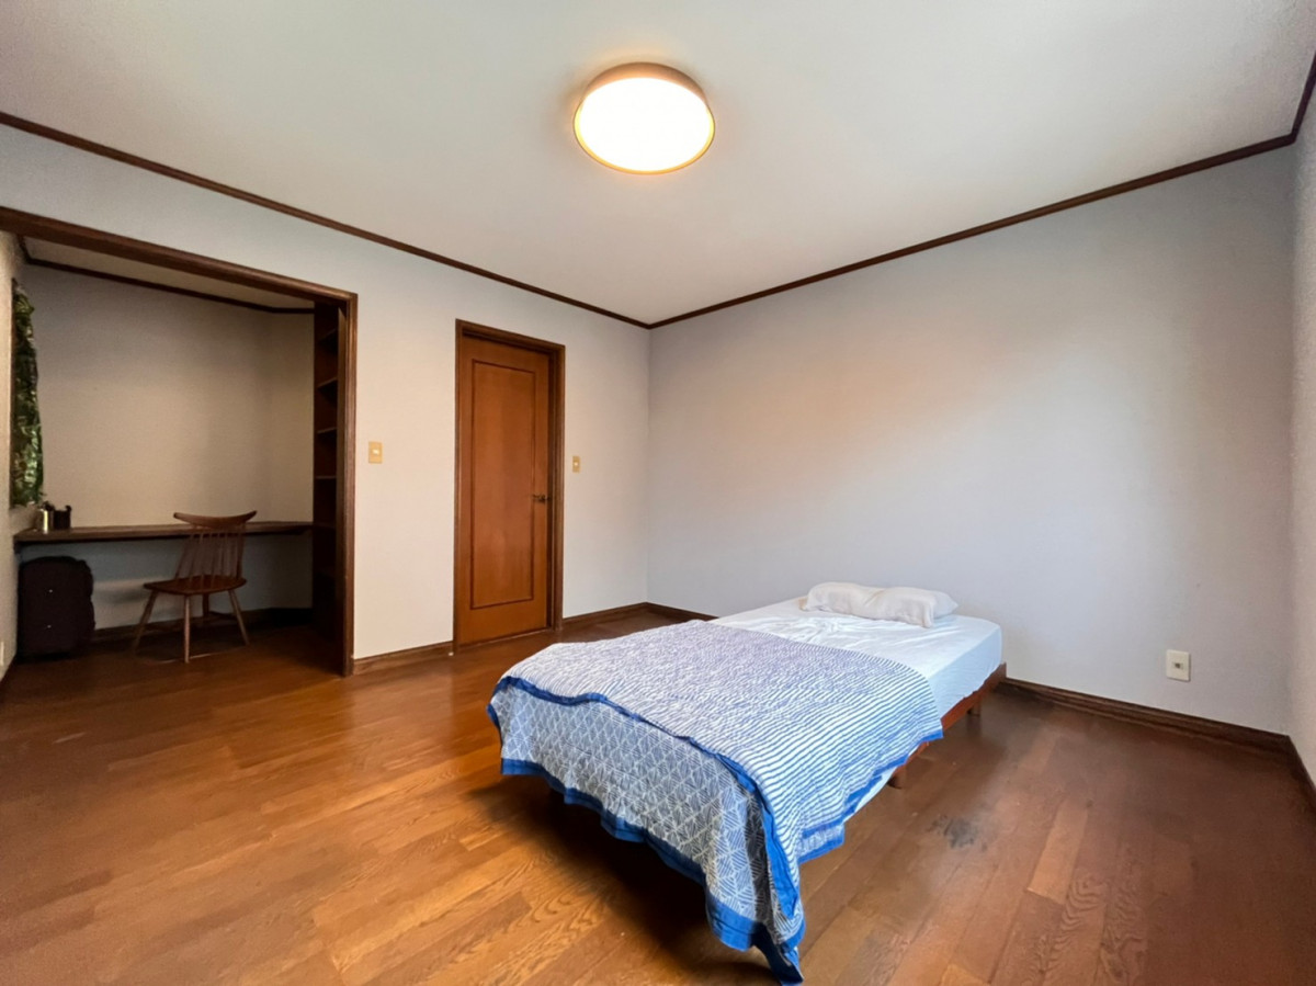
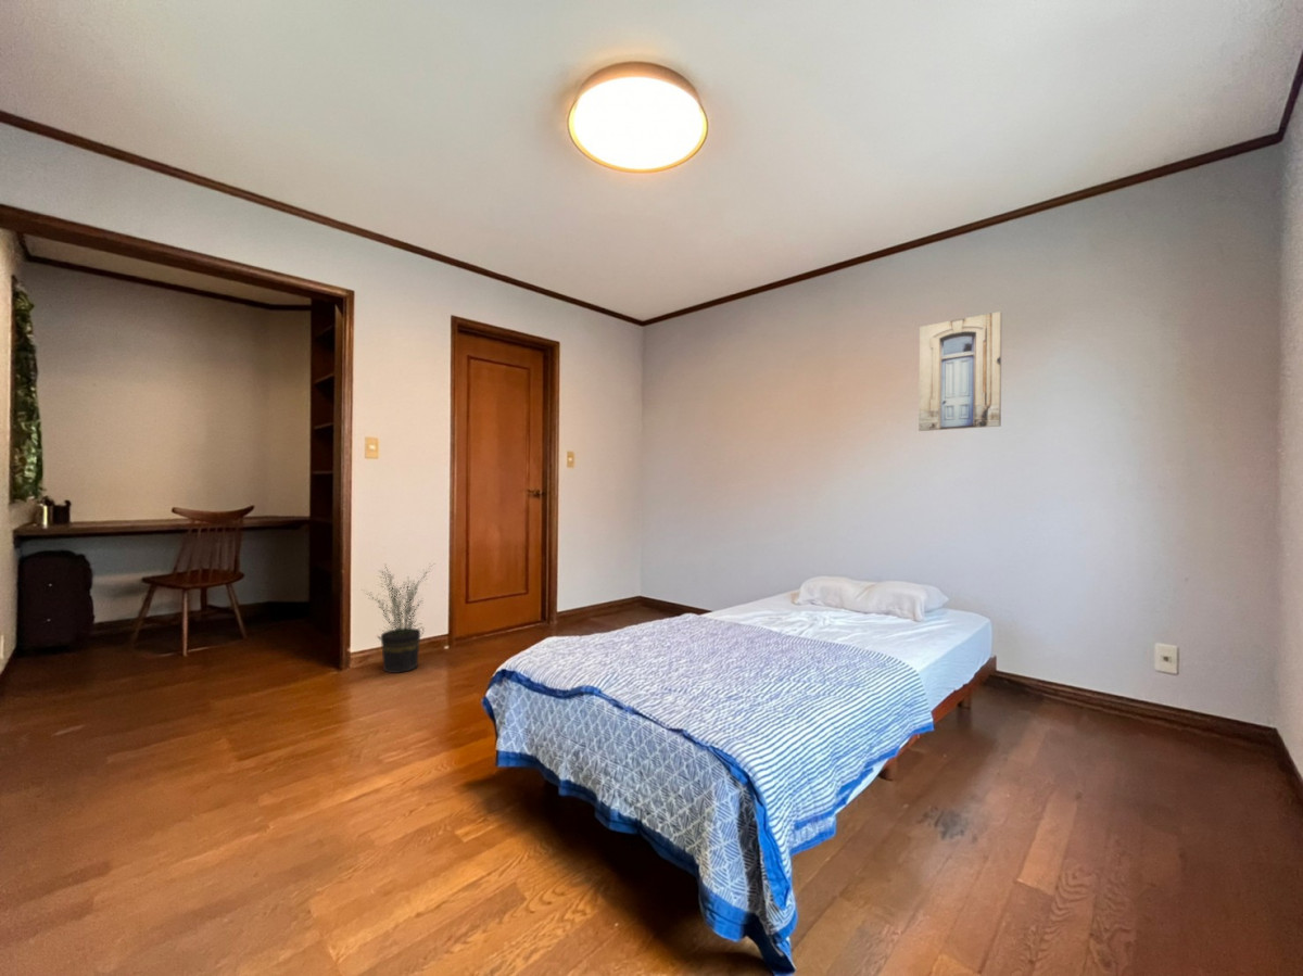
+ wall art (958, 373)
+ potted plant (397, 616)
